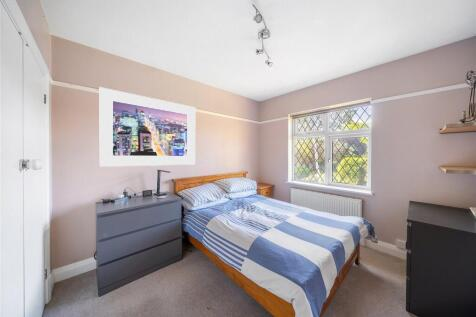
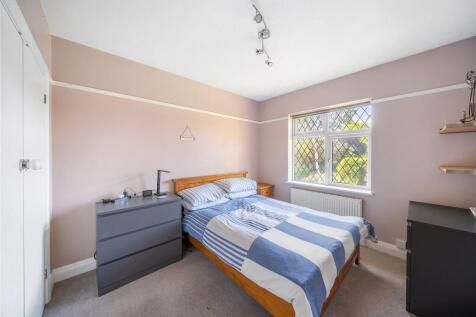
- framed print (154, 132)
